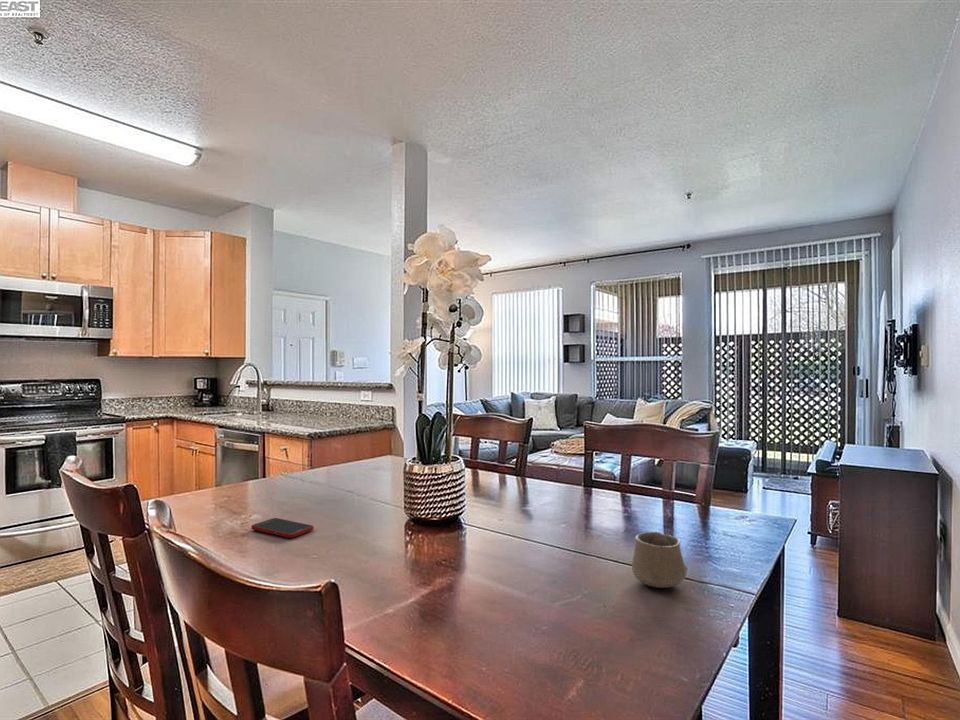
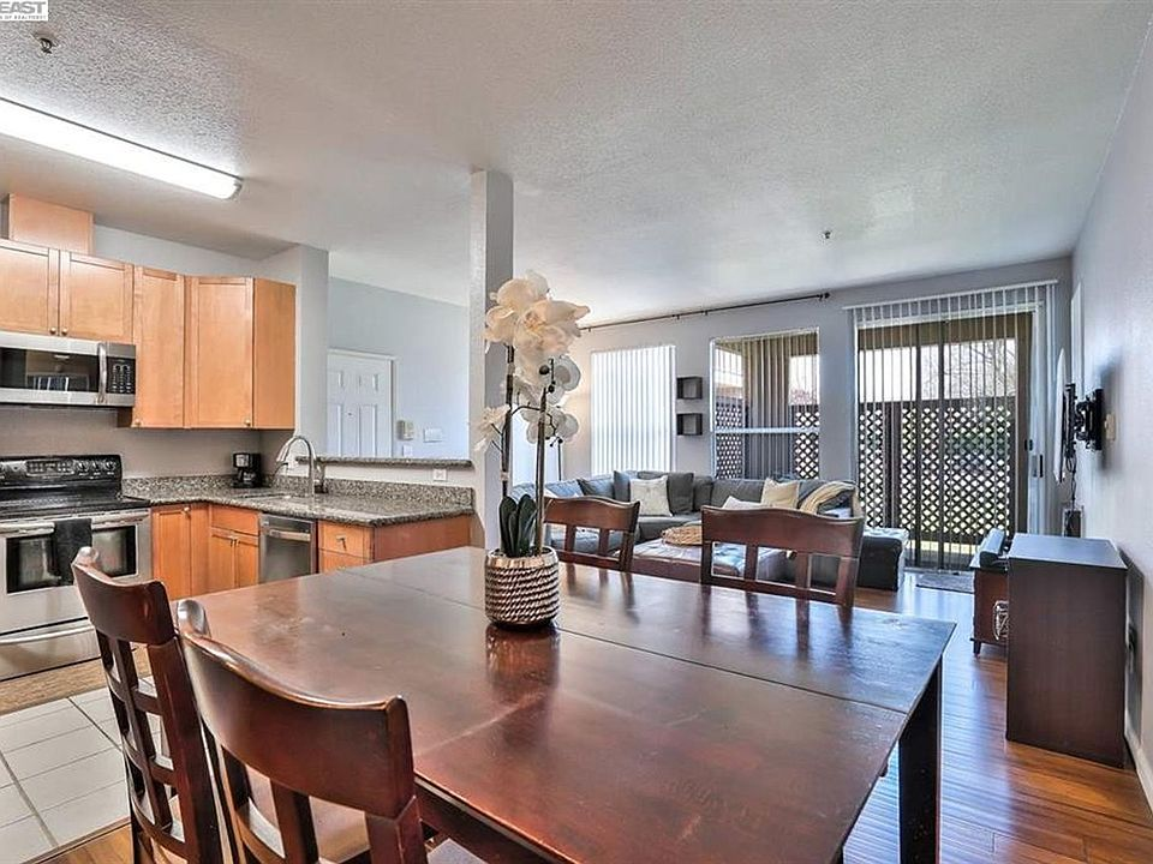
- cup (657, 560)
- cell phone (282, 527)
